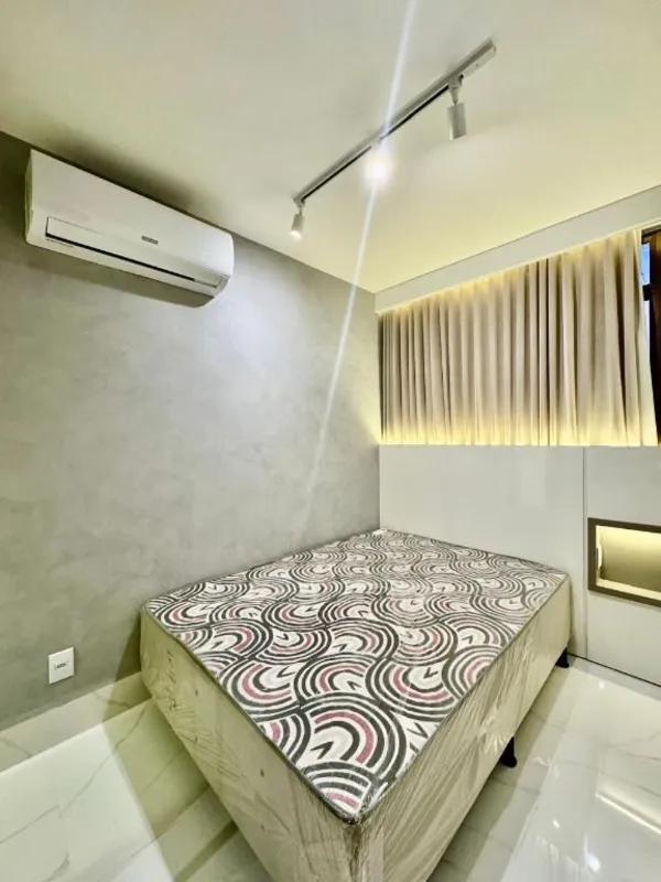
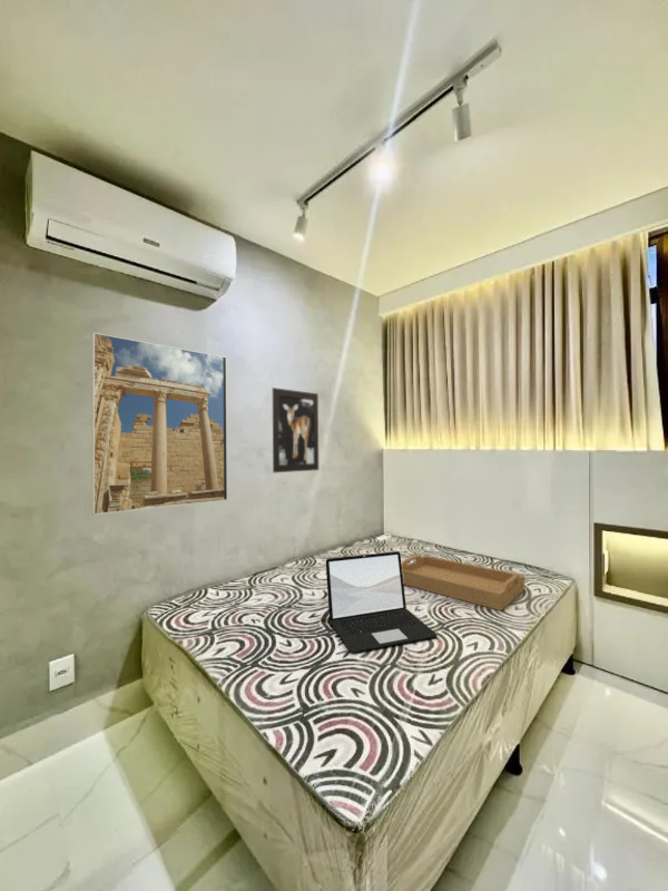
+ serving tray (456, 576)
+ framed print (167, 425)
+ laptop (379, 595)
+ wall art (296, 431)
